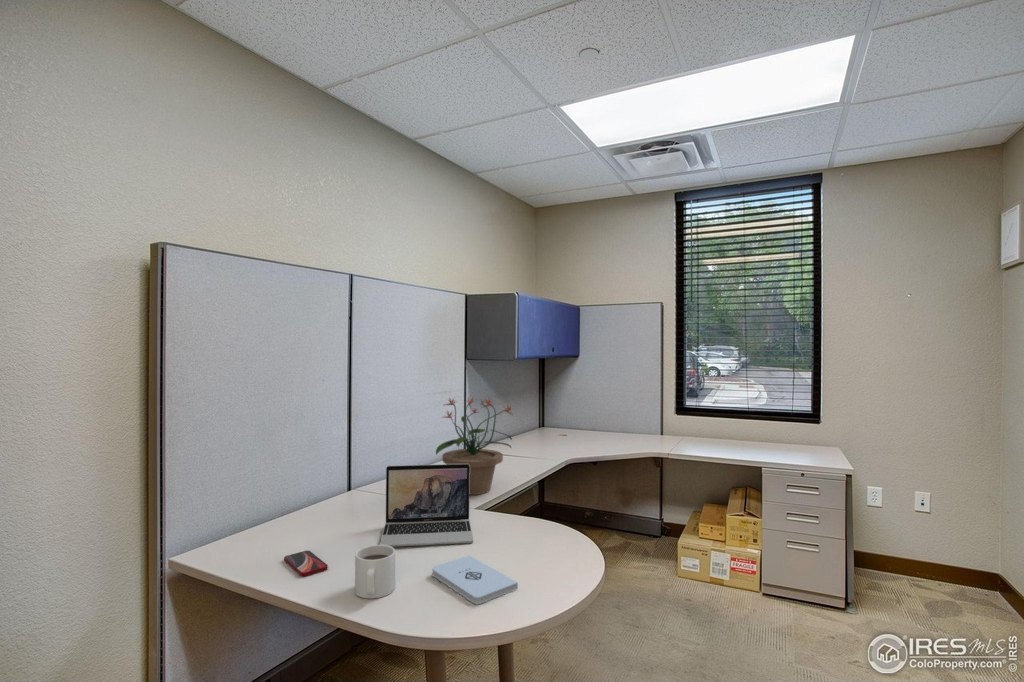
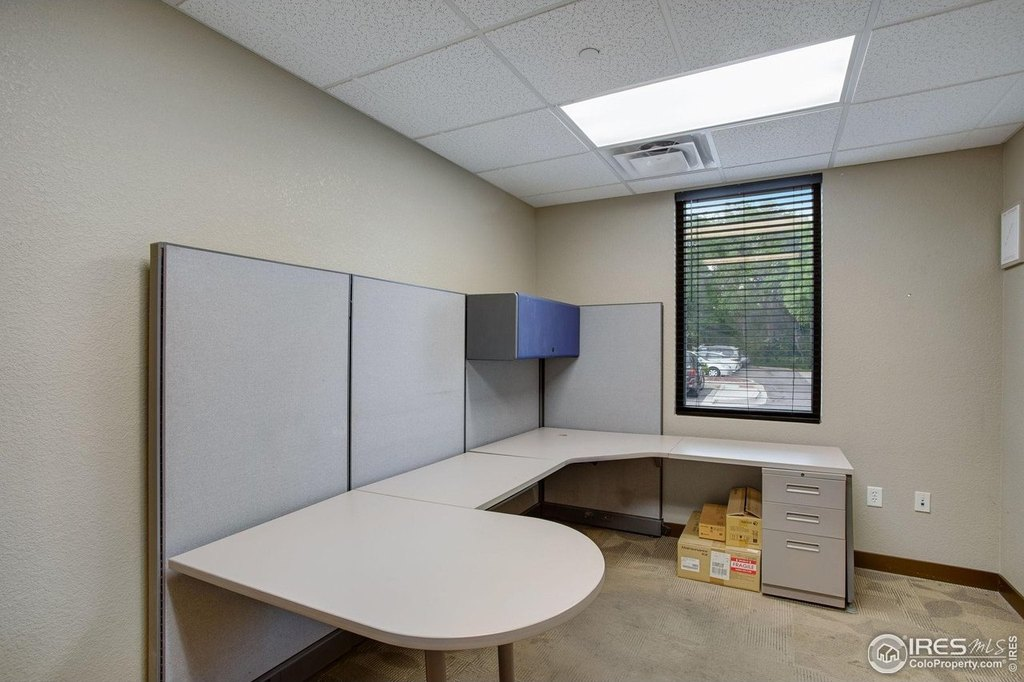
- mug (376, 572)
- laptop (427, 503)
- smartphone (305, 562)
- notepad (472, 578)
- potted plant (473, 442)
